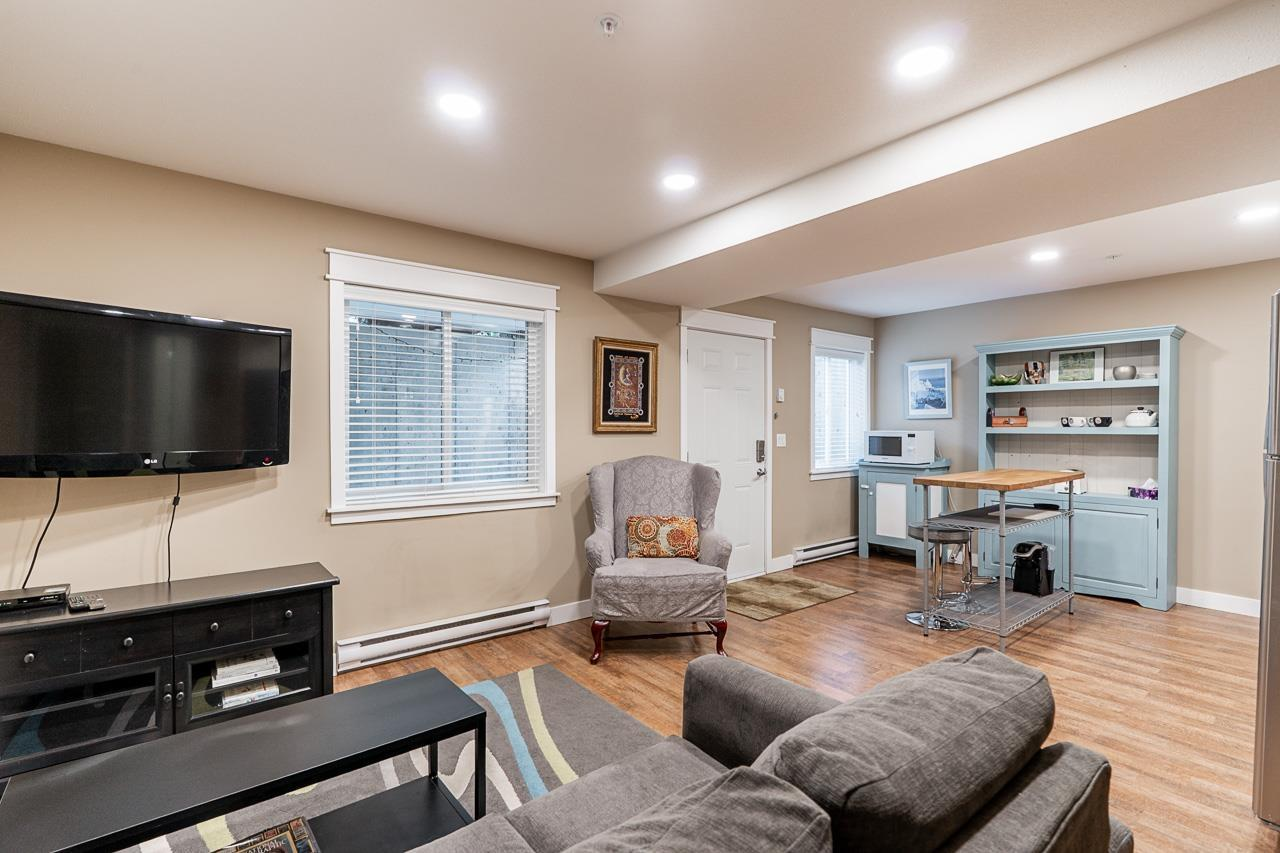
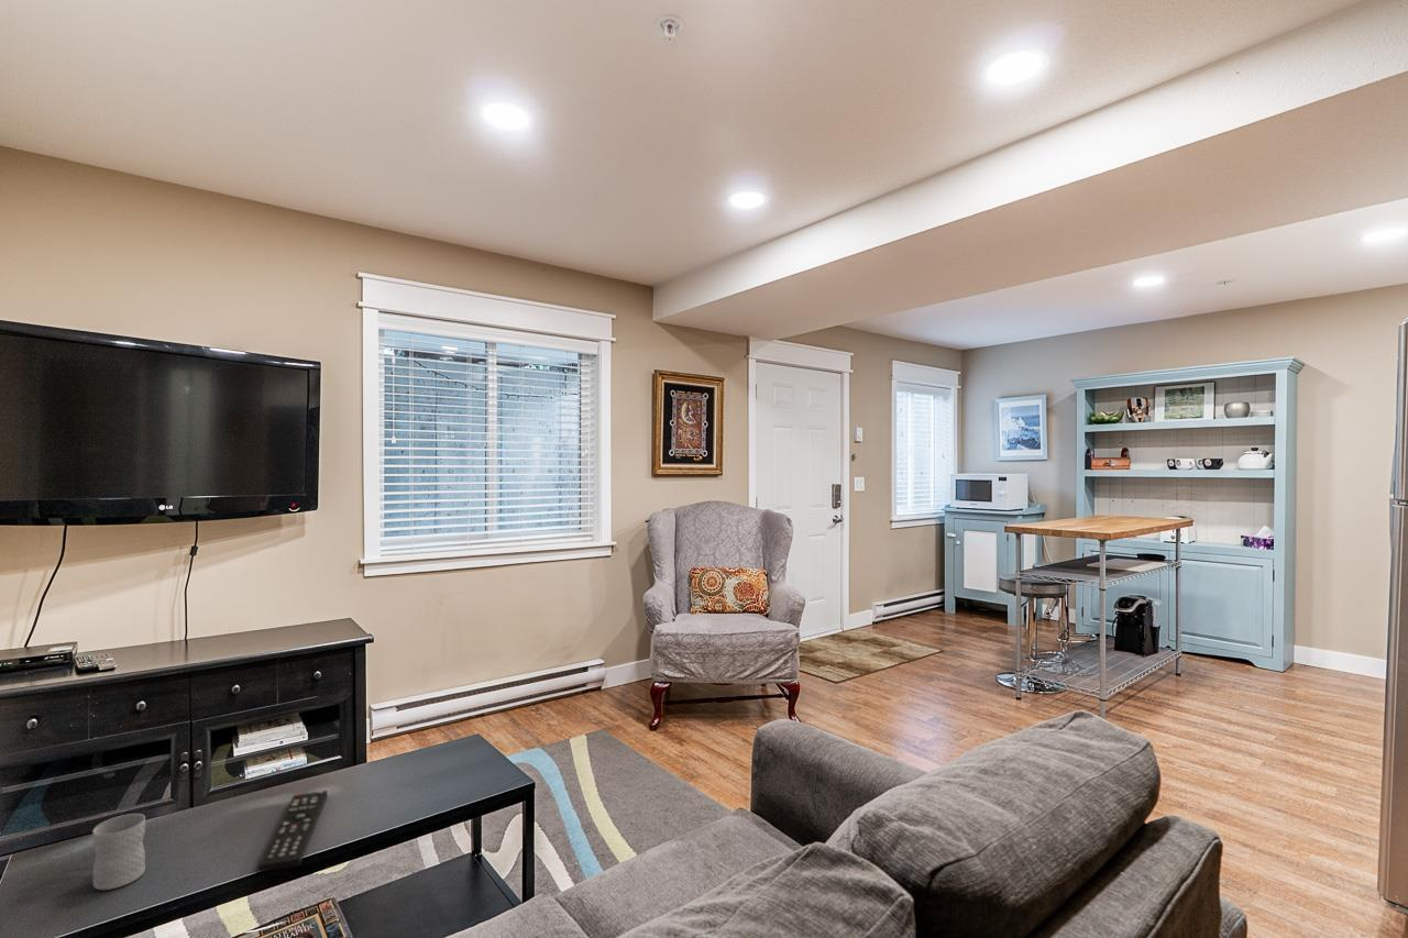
+ mug (119, 847)
+ remote control (296, 826)
